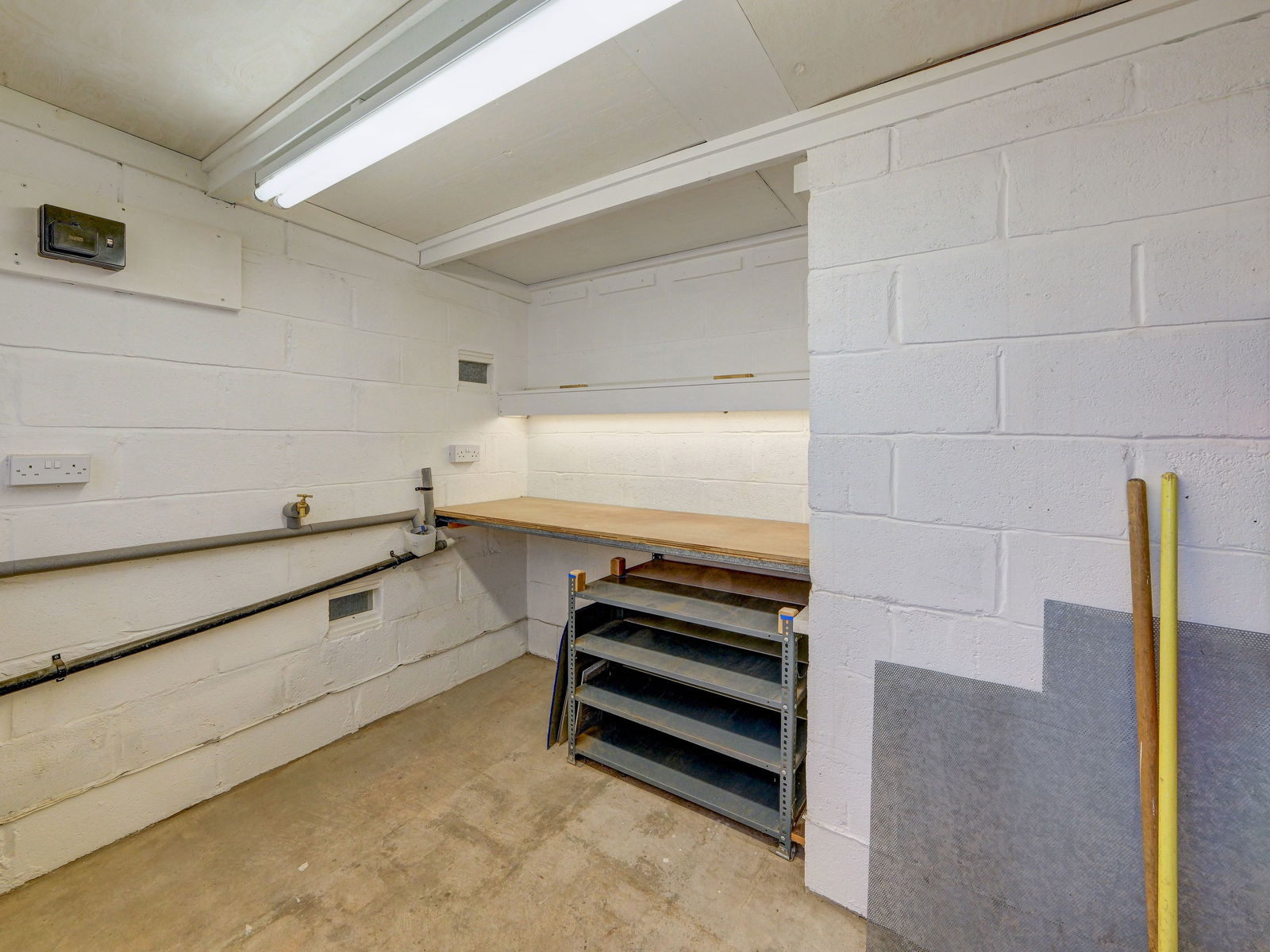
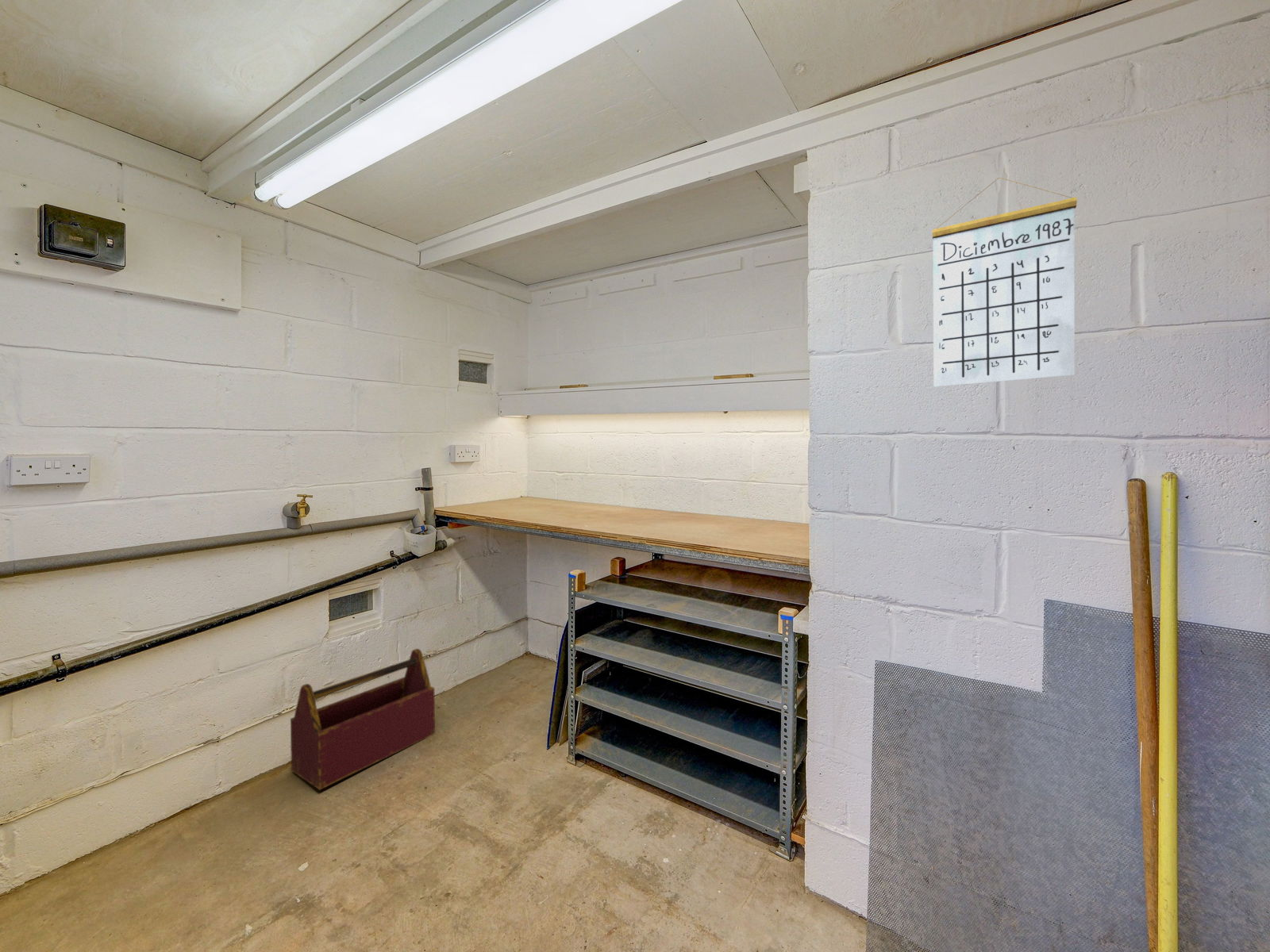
+ calendar (999, 278)
+ toolbox (367, 708)
